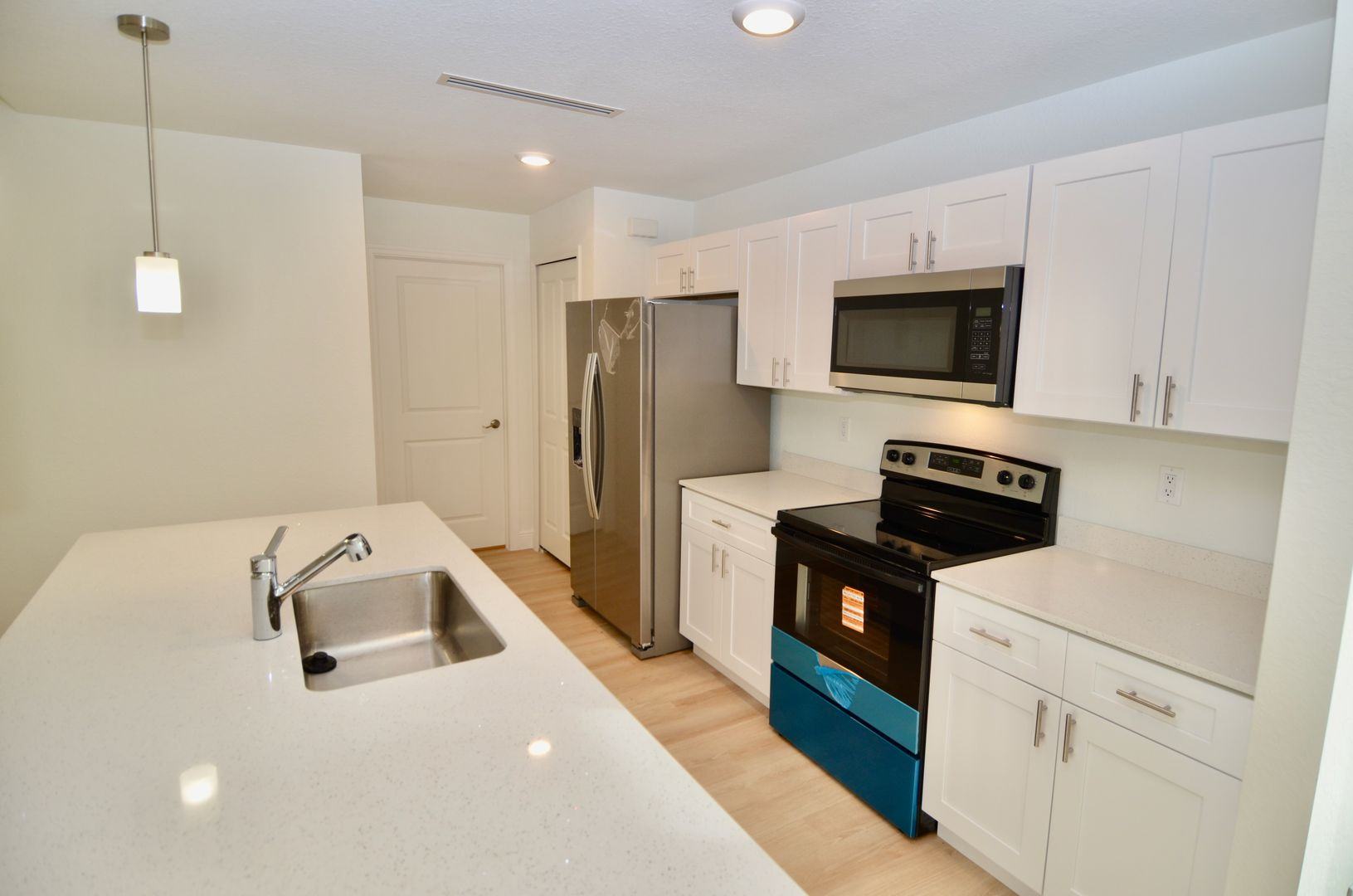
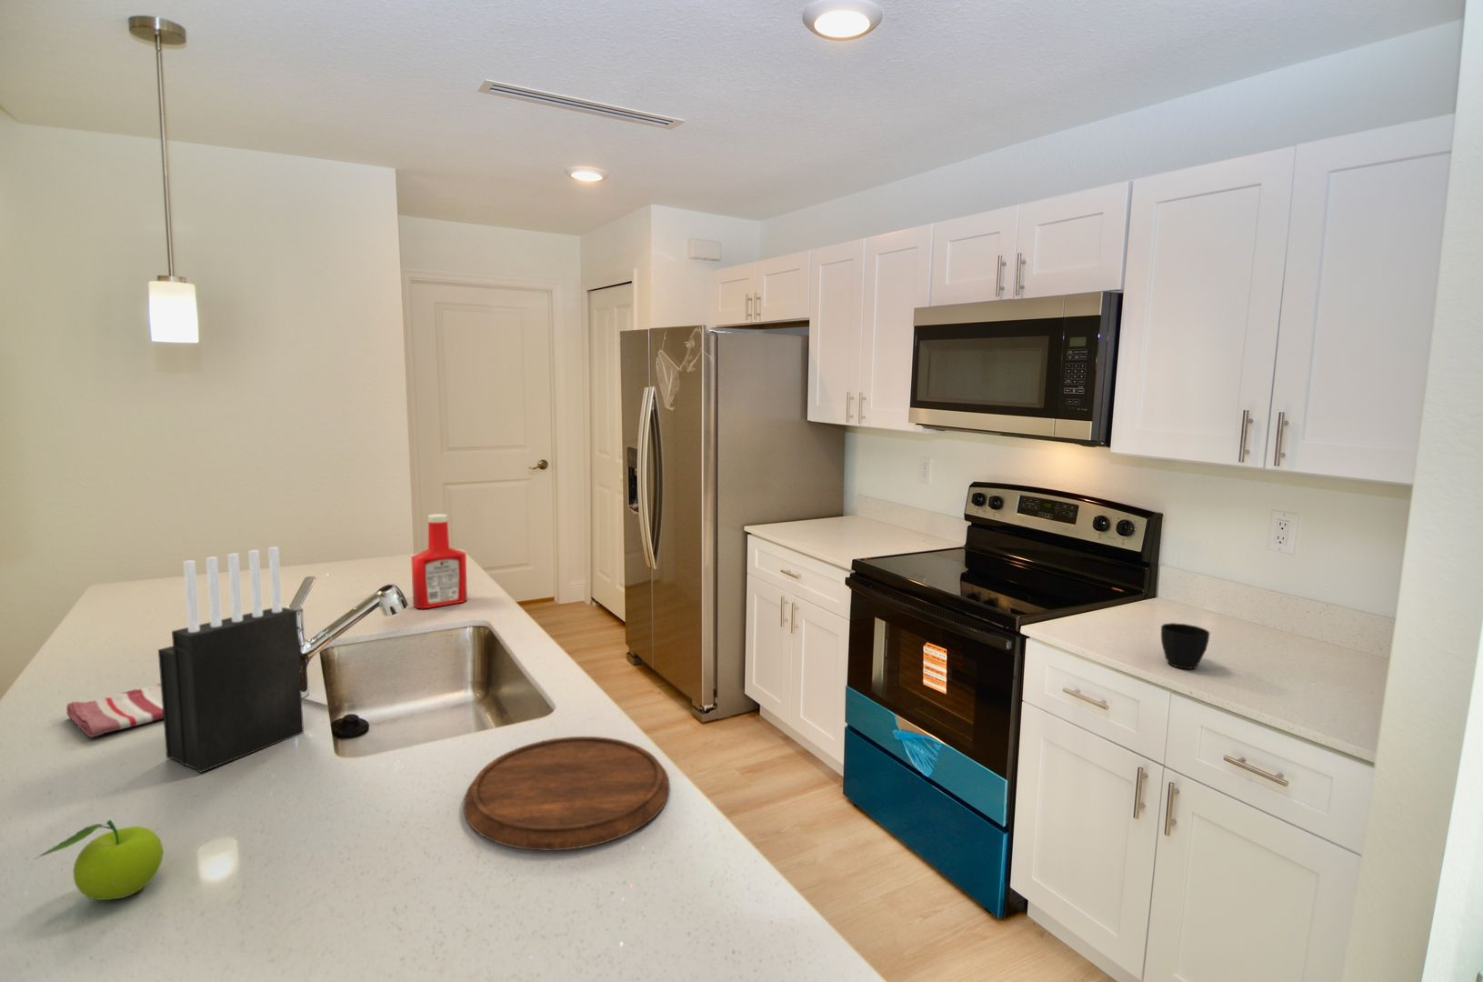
+ cutting board (569, 784)
+ soap bottle (440, 559)
+ cup (1186, 647)
+ knife block (227, 649)
+ dish towel (152, 701)
+ fruit (101, 860)
